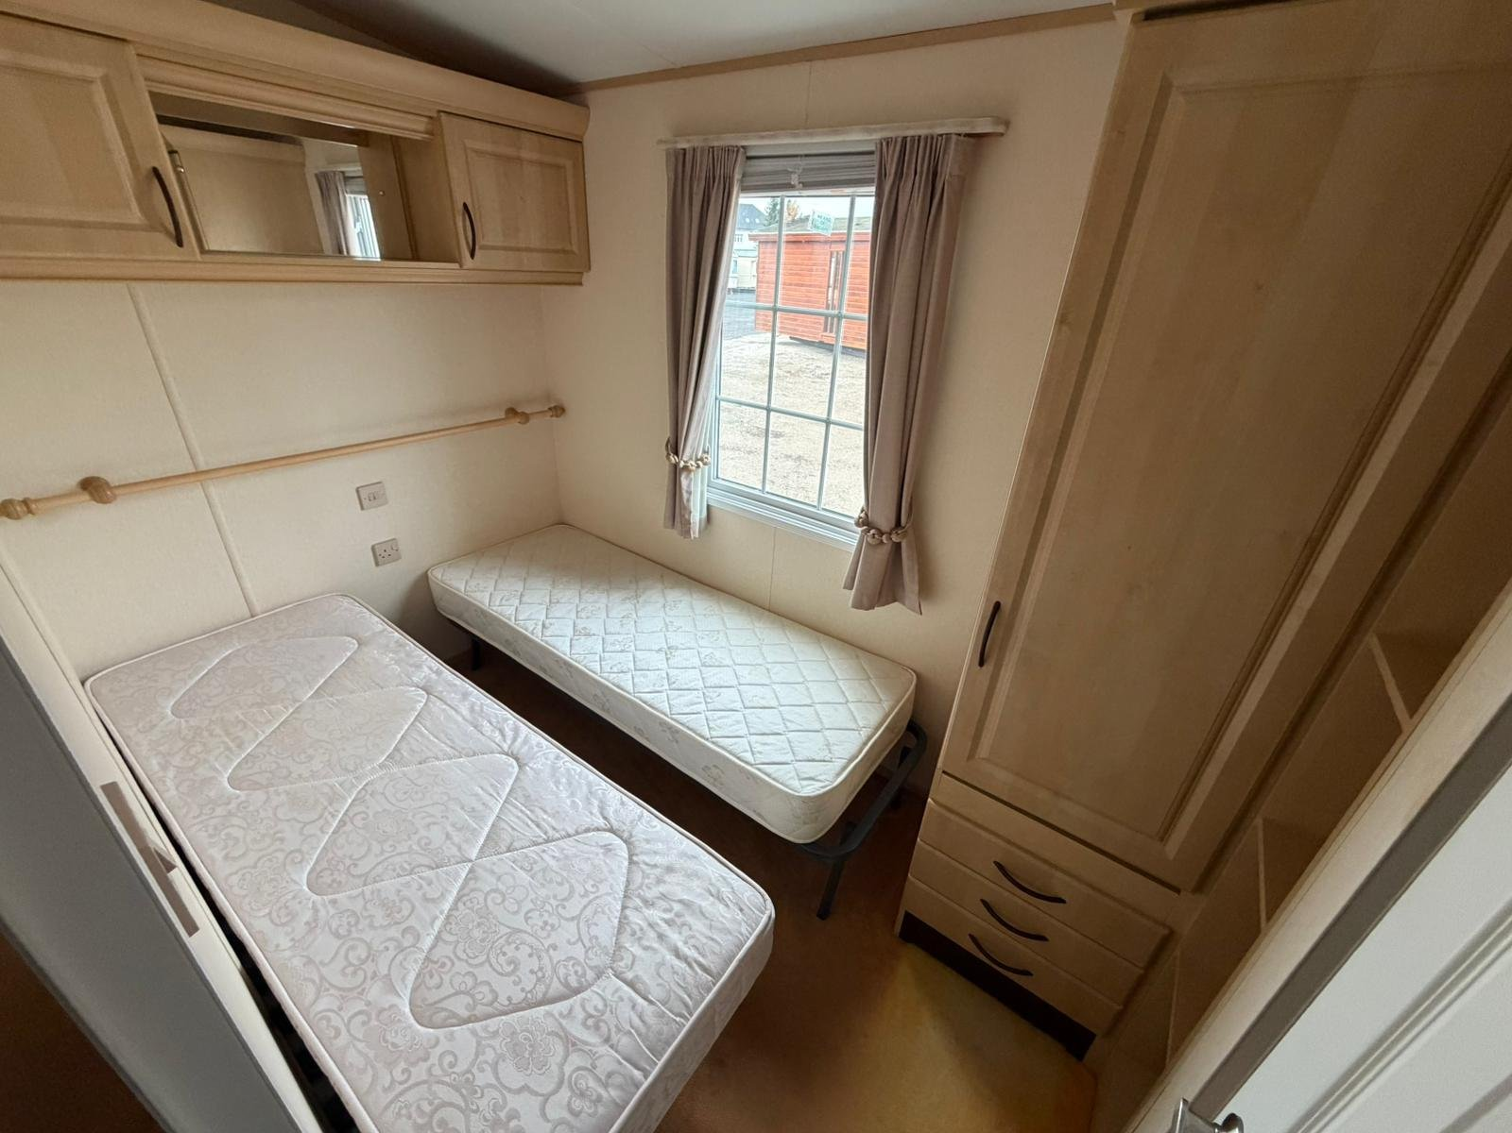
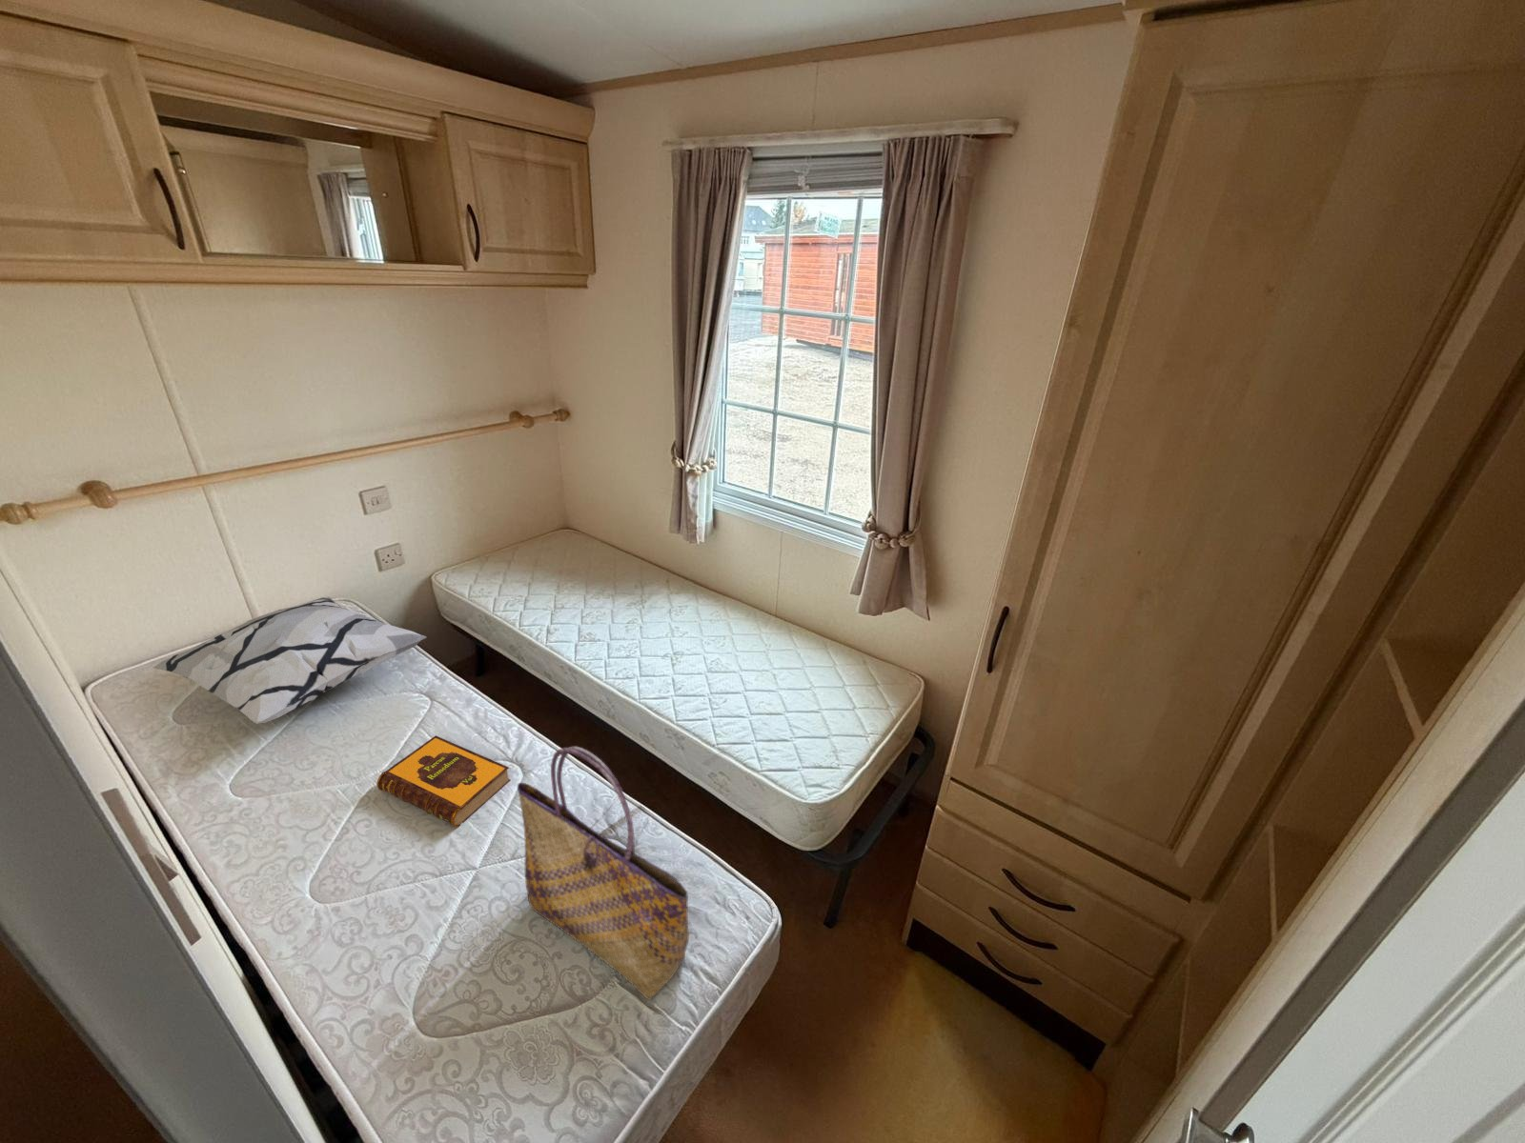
+ decorative pillow (298, 651)
+ hardback book (444, 780)
+ tote bag (594, 852)
